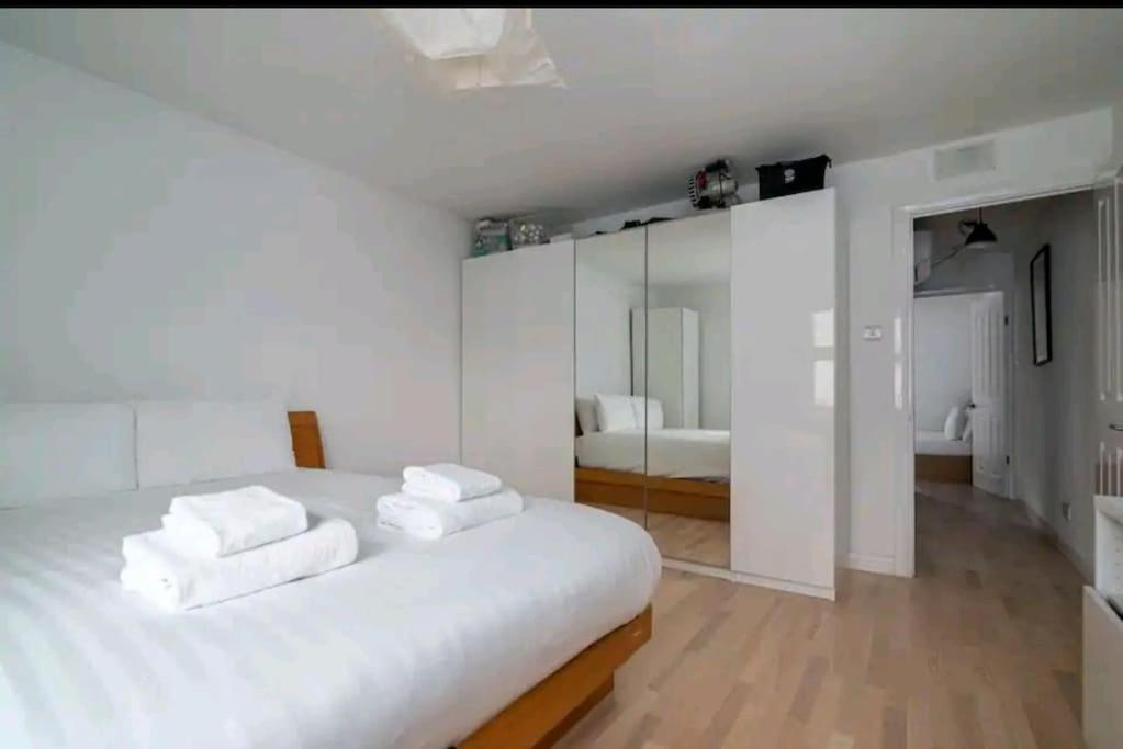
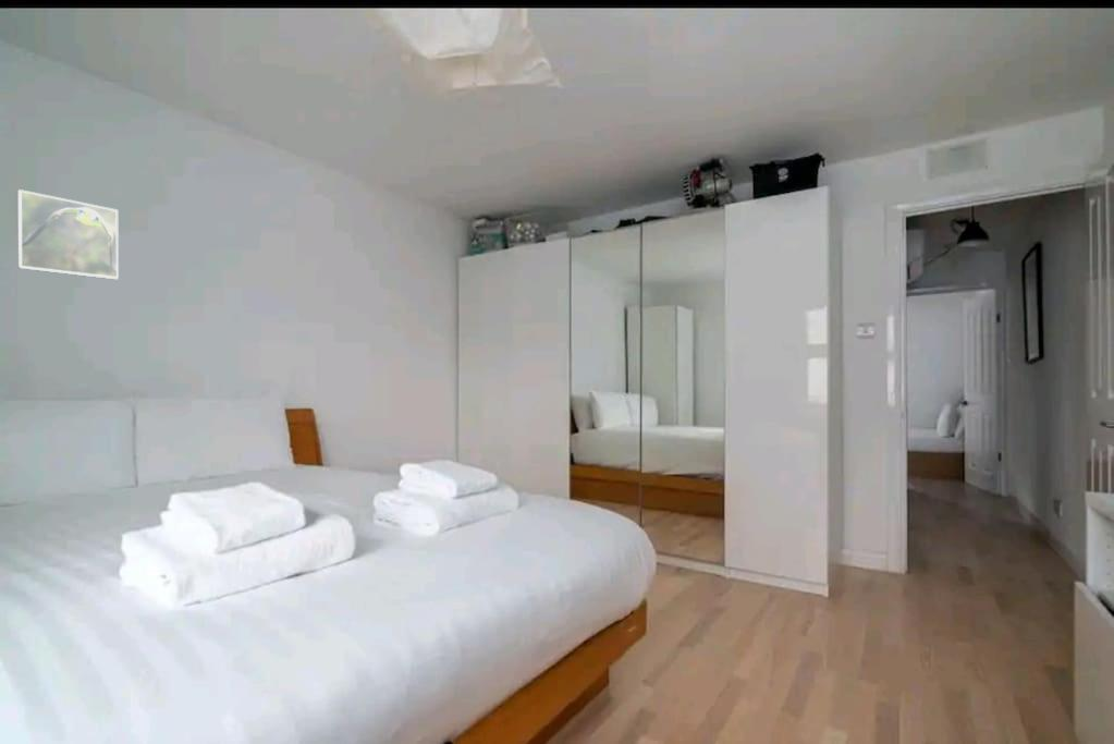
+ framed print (70, 236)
